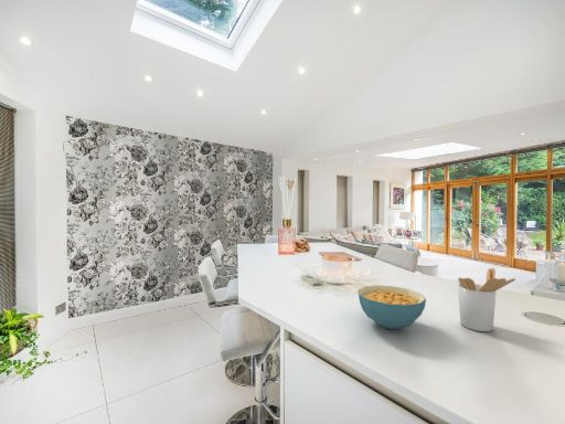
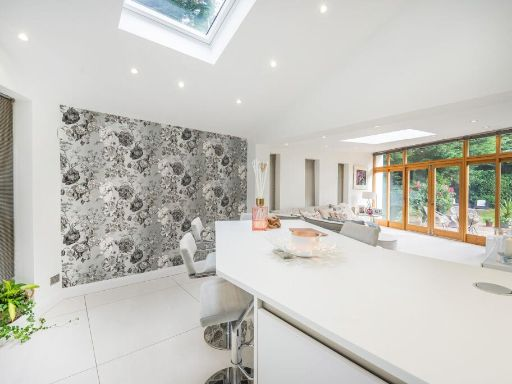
- cereal bowl (390, 309)
- utensil holder (483, 299)
